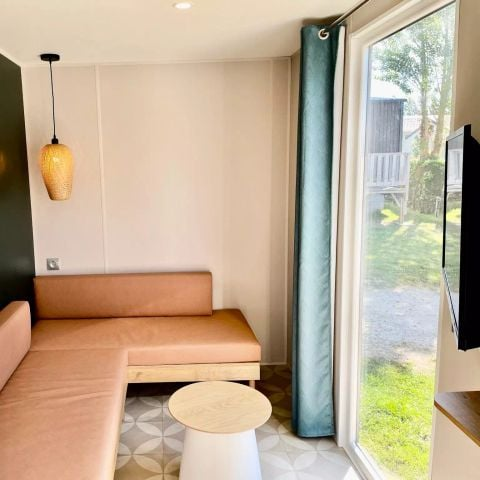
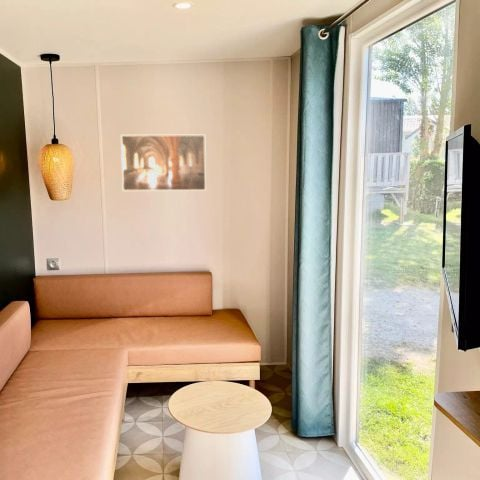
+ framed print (164, 163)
